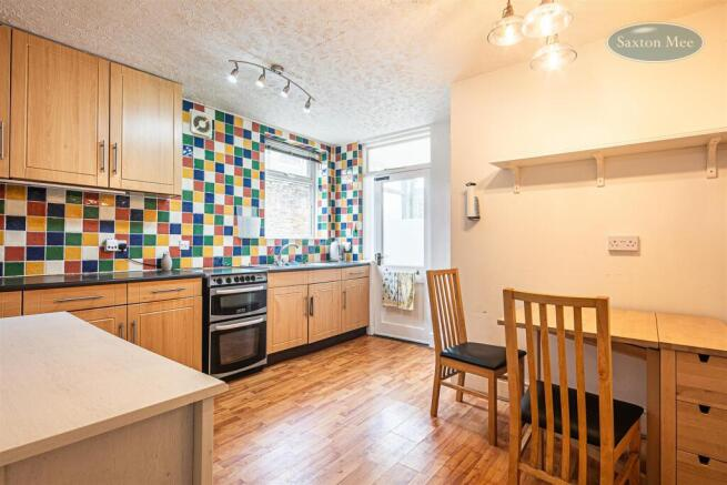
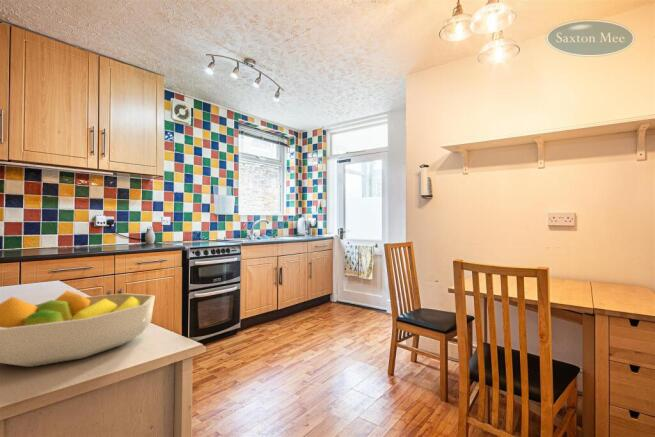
+ fruit bowl (75, 318)
